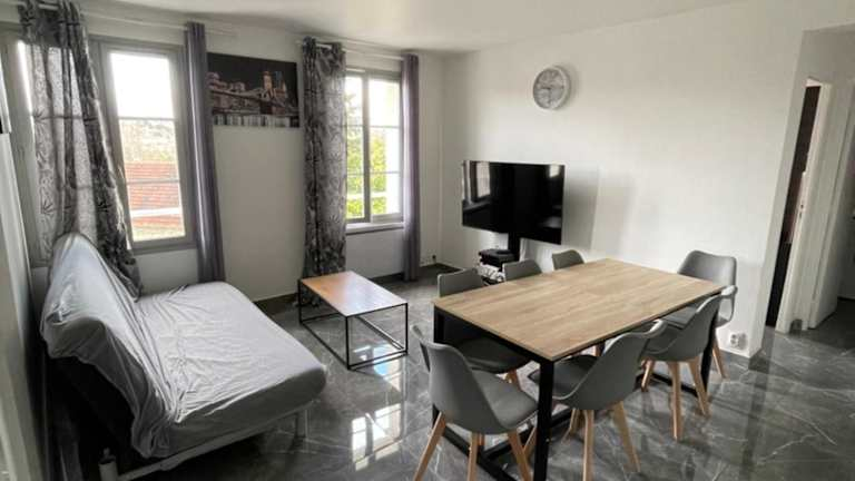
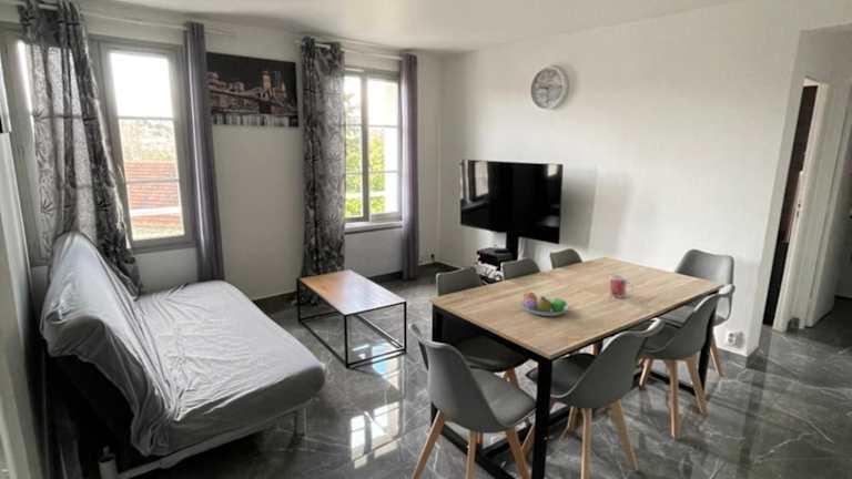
+ mug (621, 286)
+ fruit bowl (546, 300)
